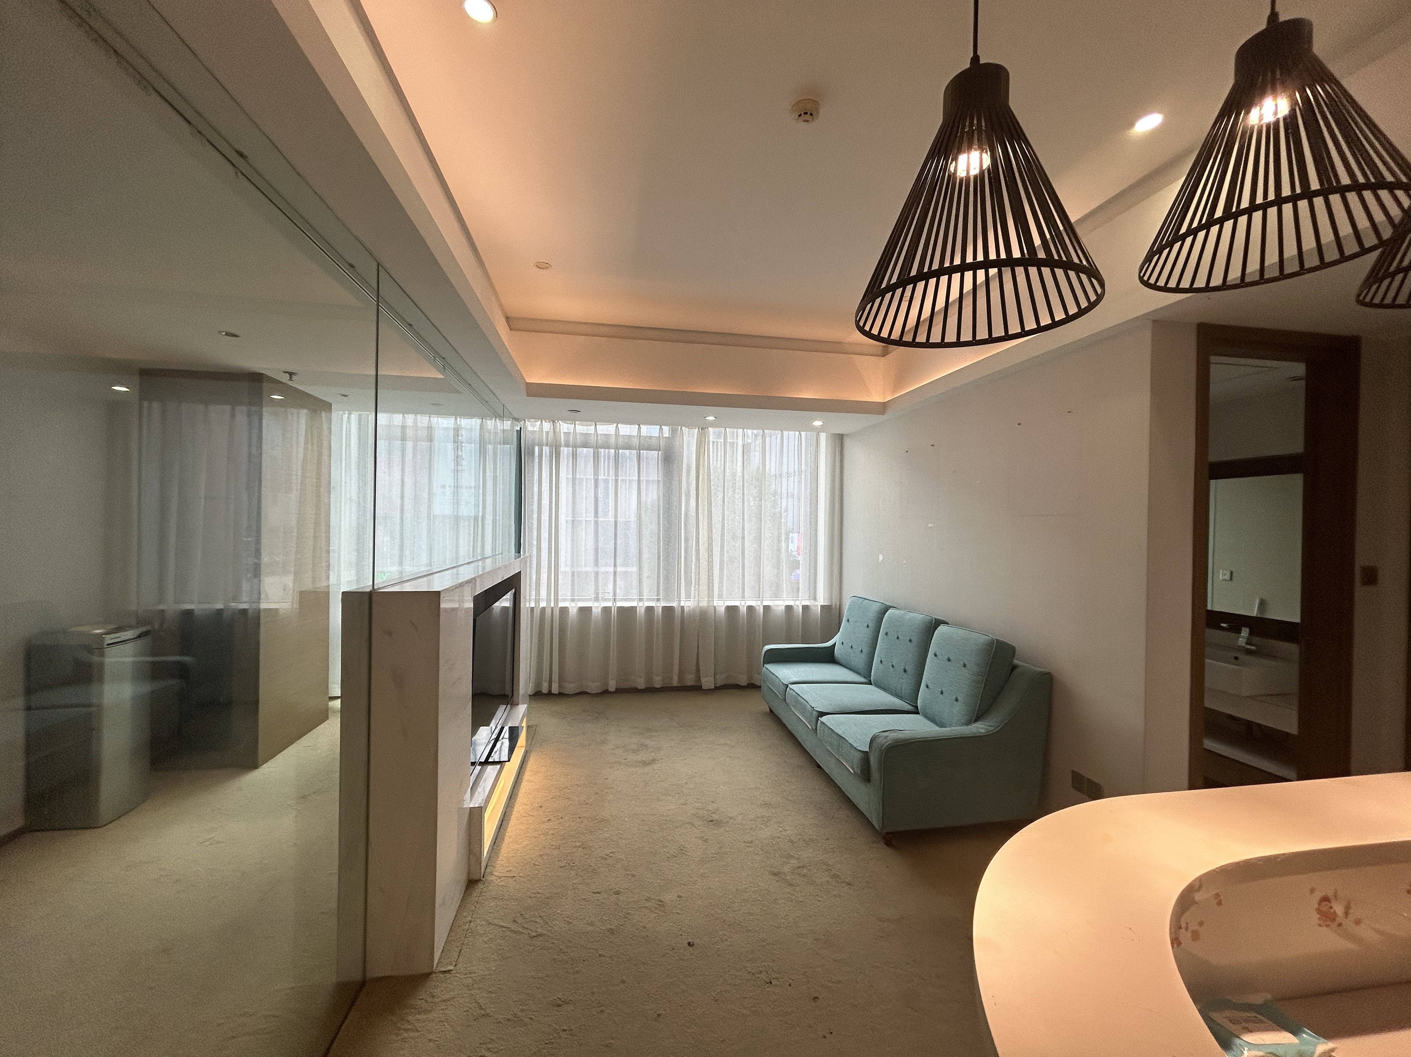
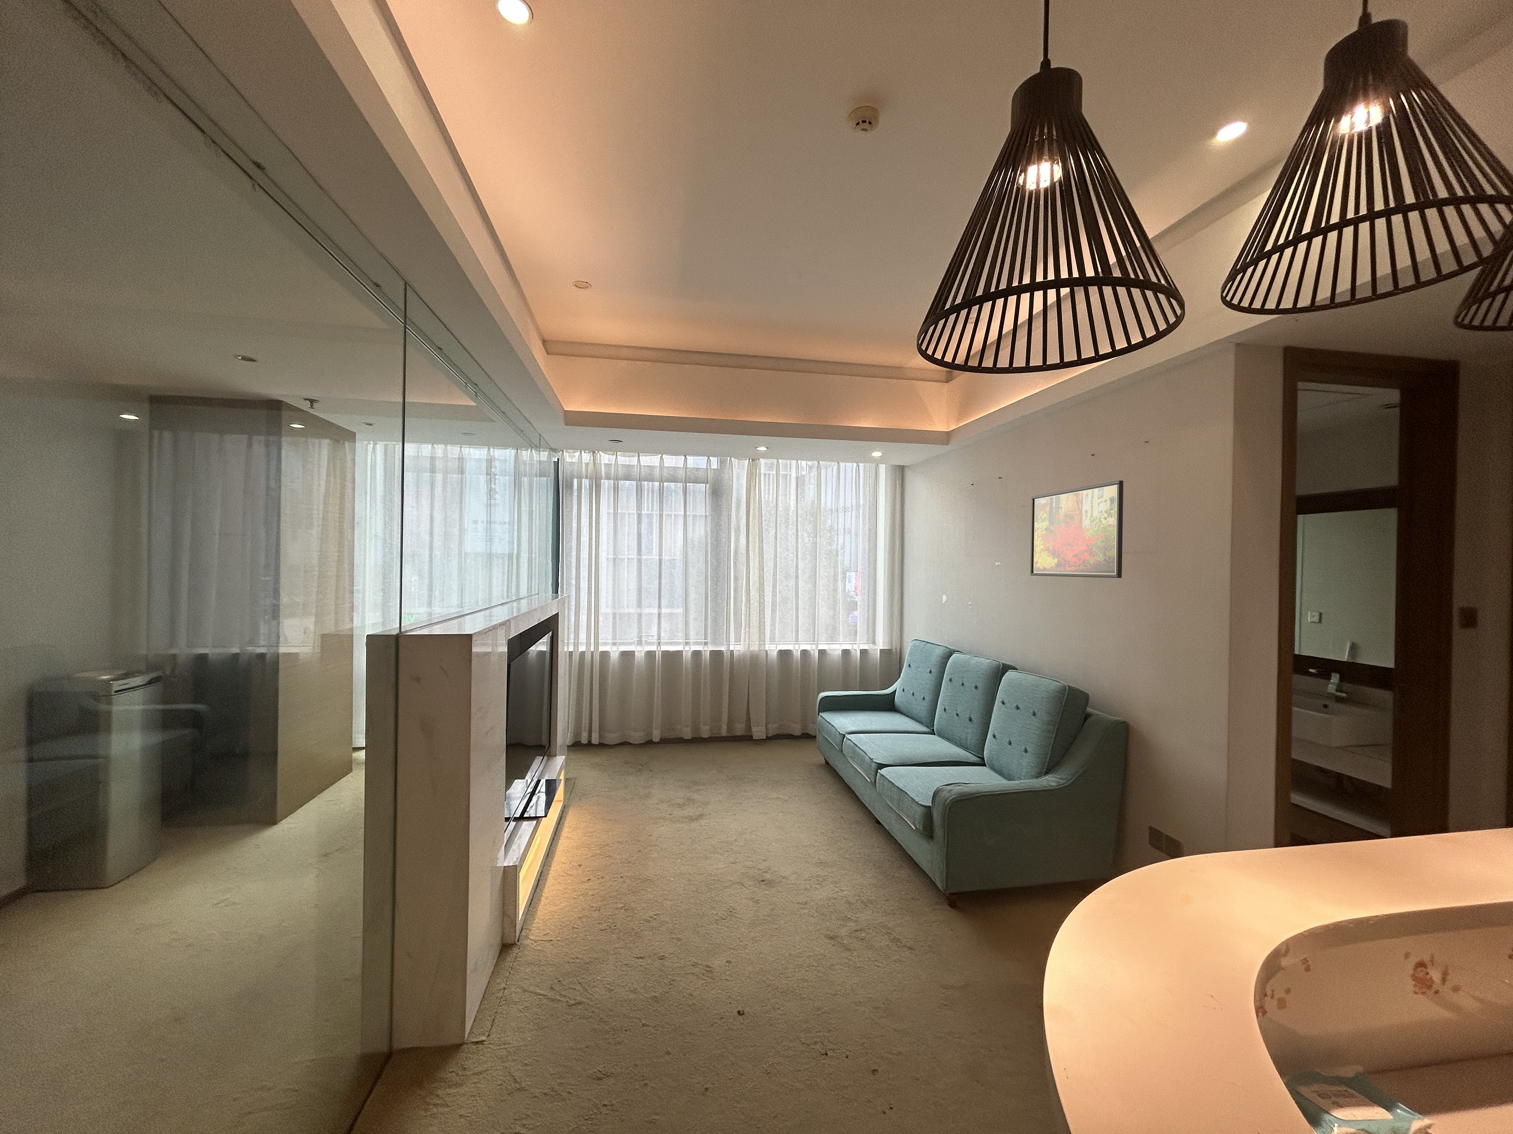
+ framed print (1072, 532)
